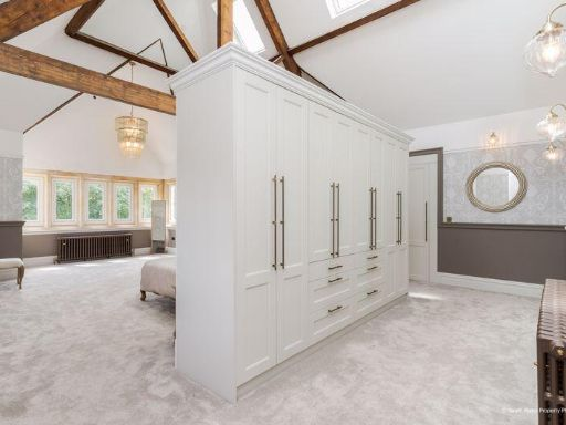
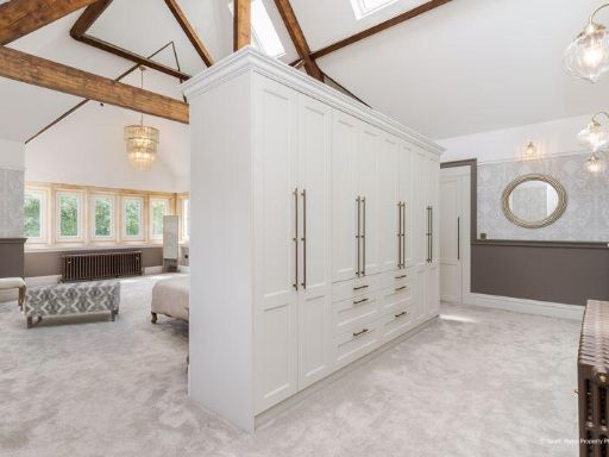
+ bench (76, 302)
